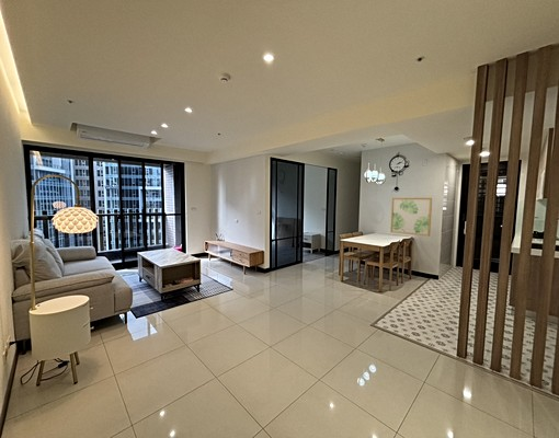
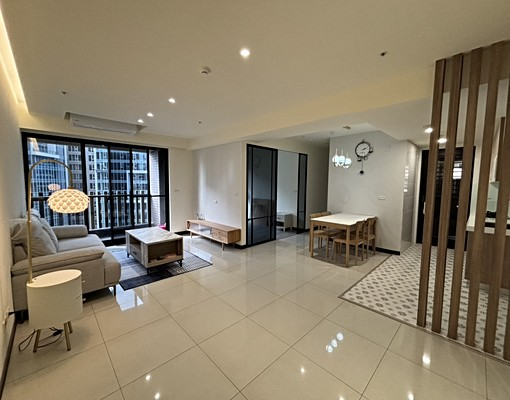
- wall art (410, 216)
